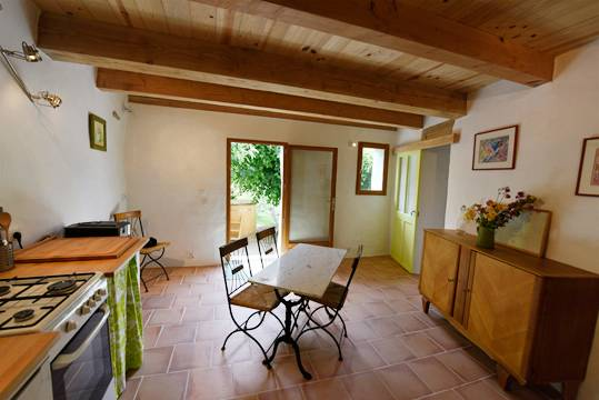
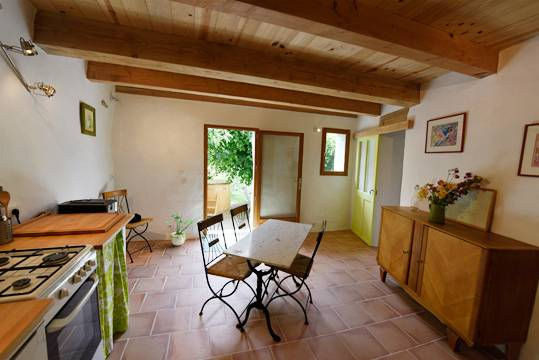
+ potted plant (185, 227)
